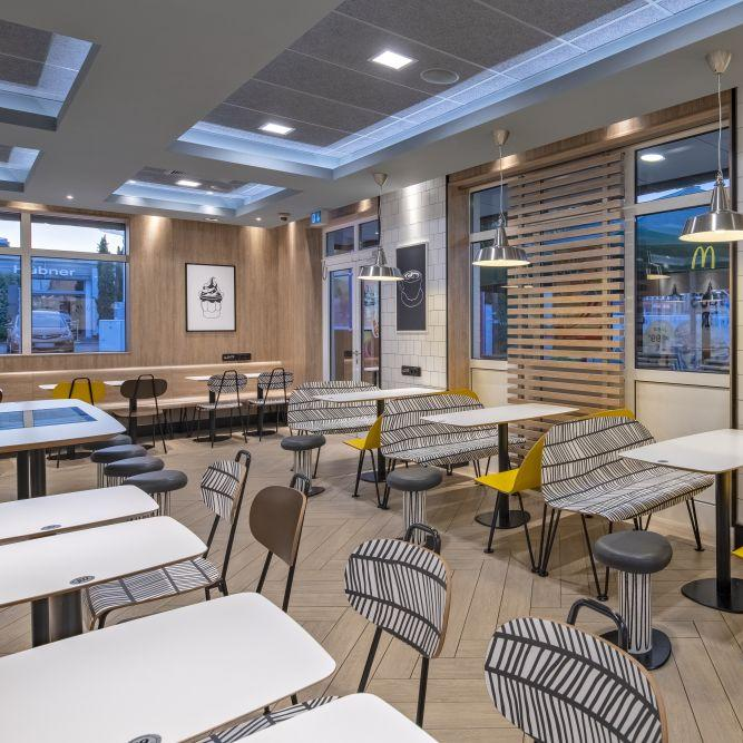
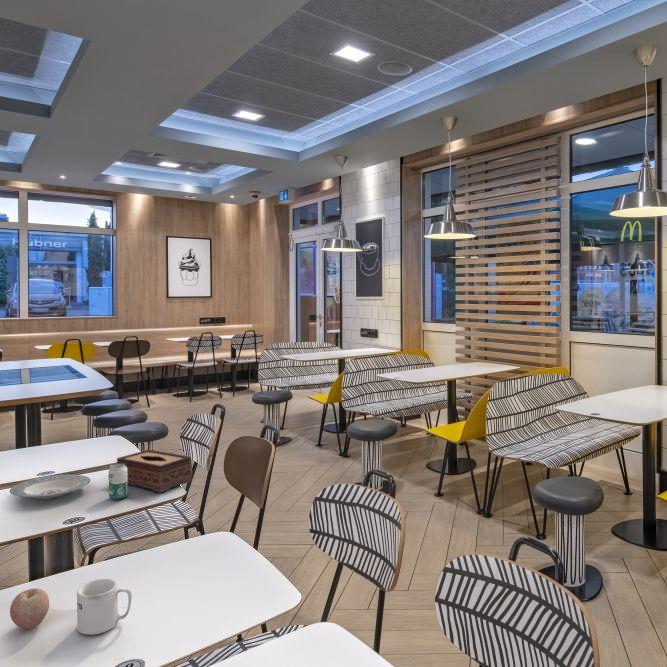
+ mug (105, 605)
+ beverage can (118, 481)
+ plate (51, 489)
+ apple (30, 609)
+ tissue box (154, 469)
